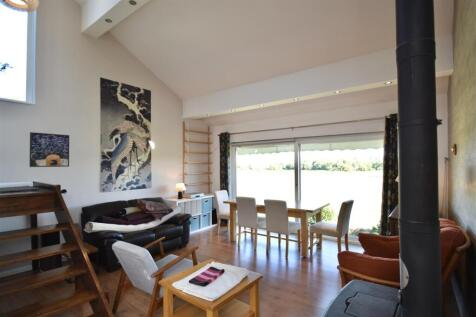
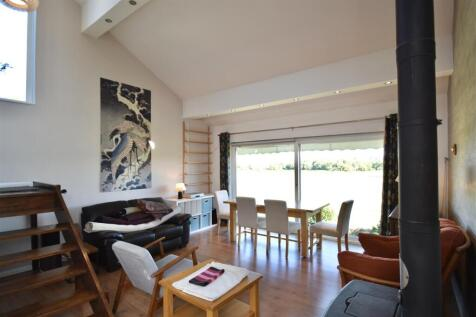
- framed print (50, 150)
